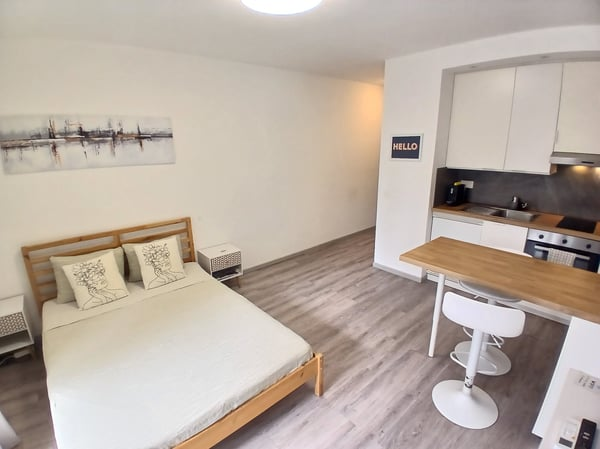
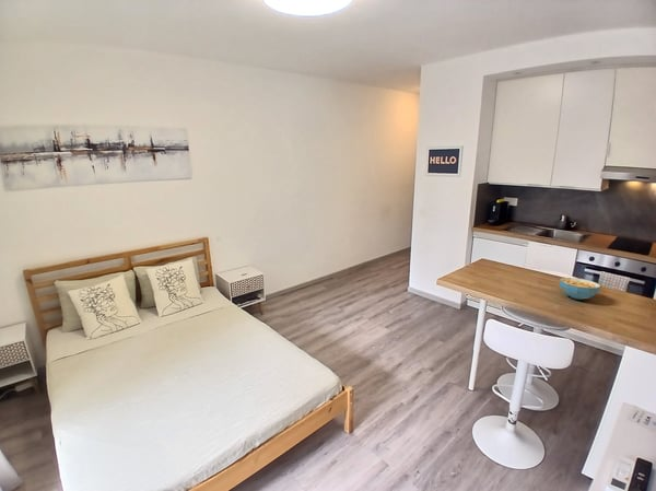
+ cereal bowl (577, 290)
